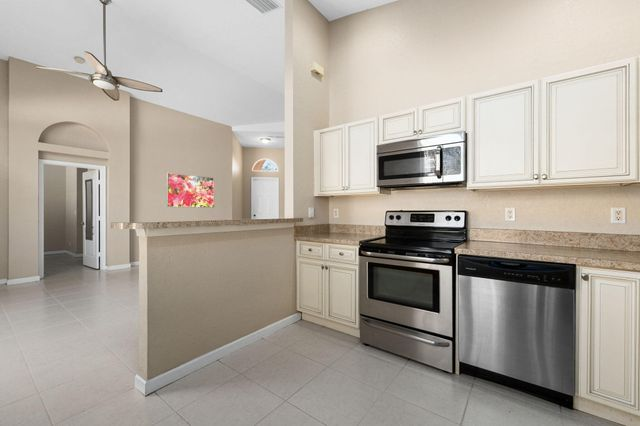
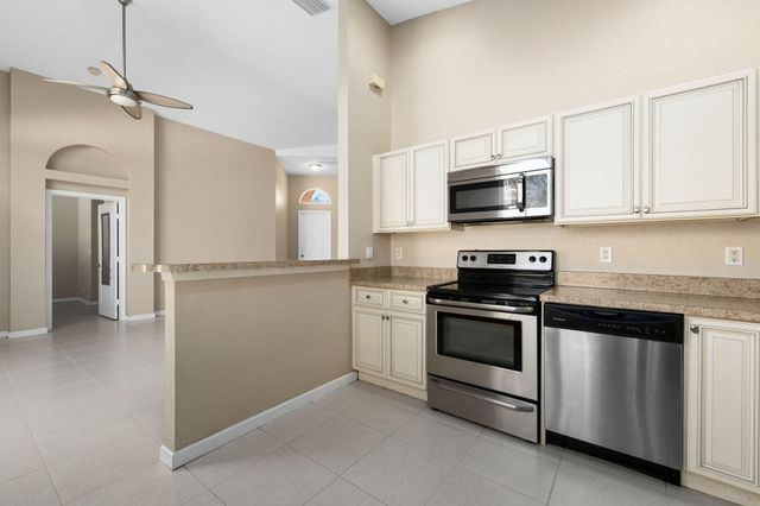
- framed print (192, 191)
